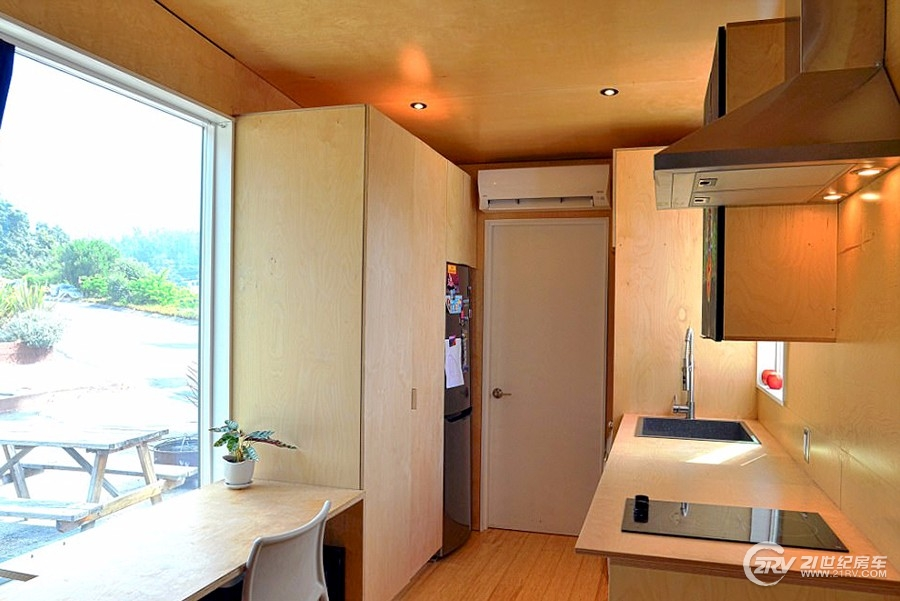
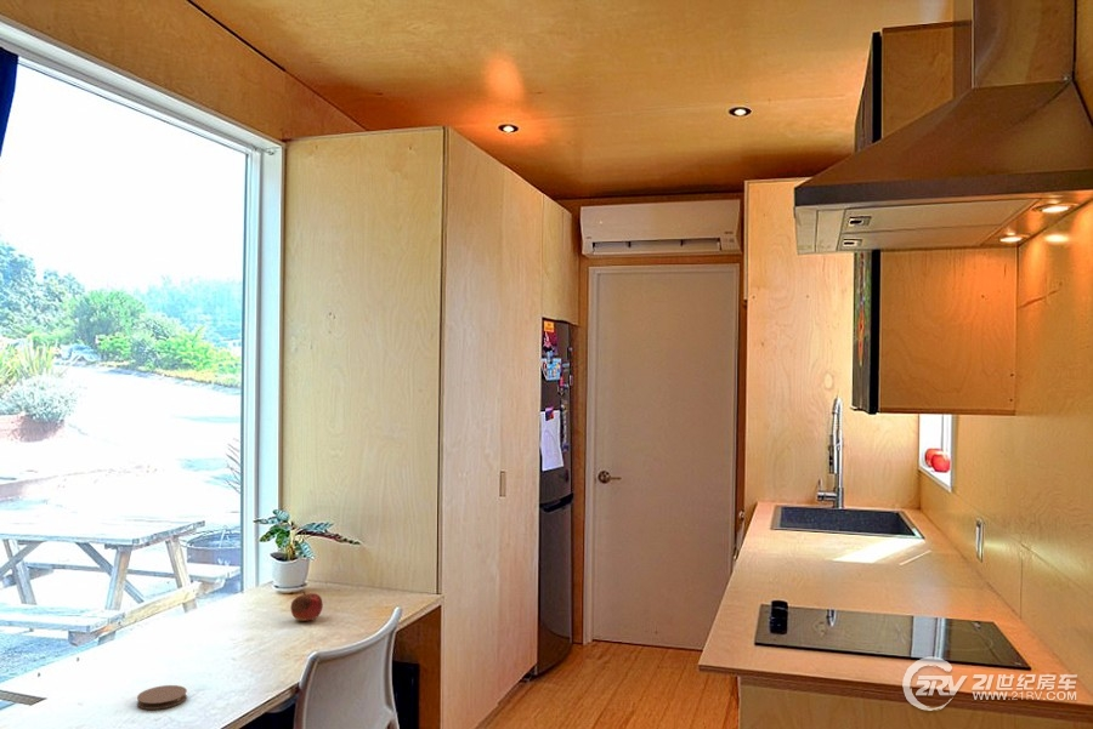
+ fruit (306, 605)
+ coaster (162, 696)
